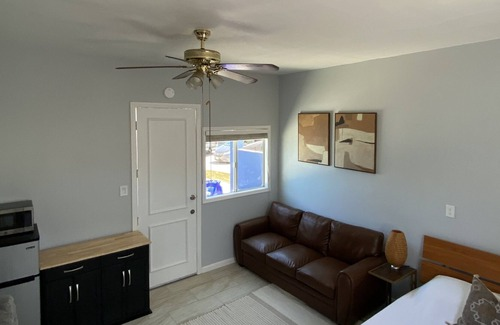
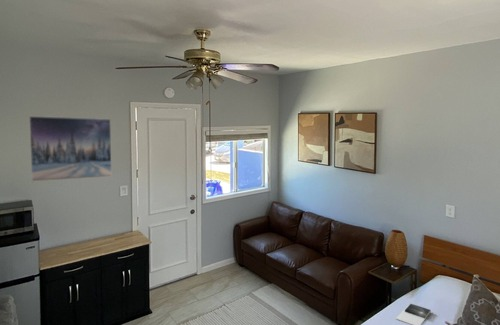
+ book (413, 313)
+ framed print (73, 148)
